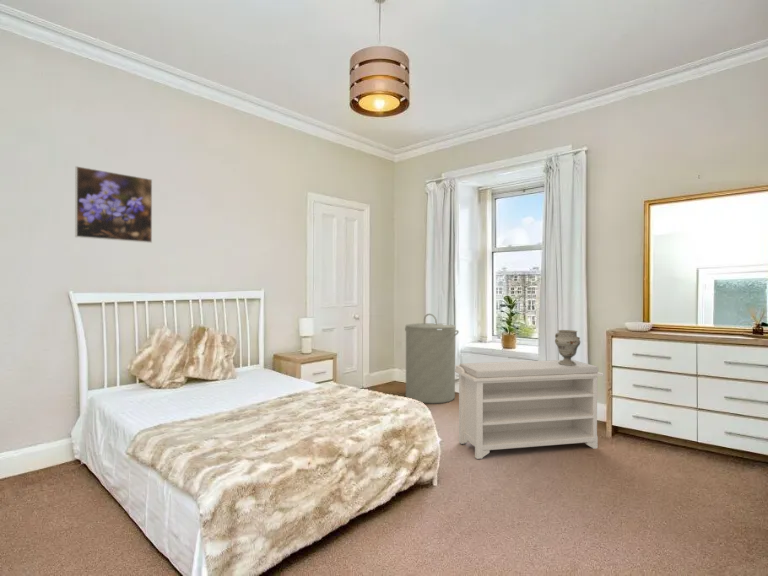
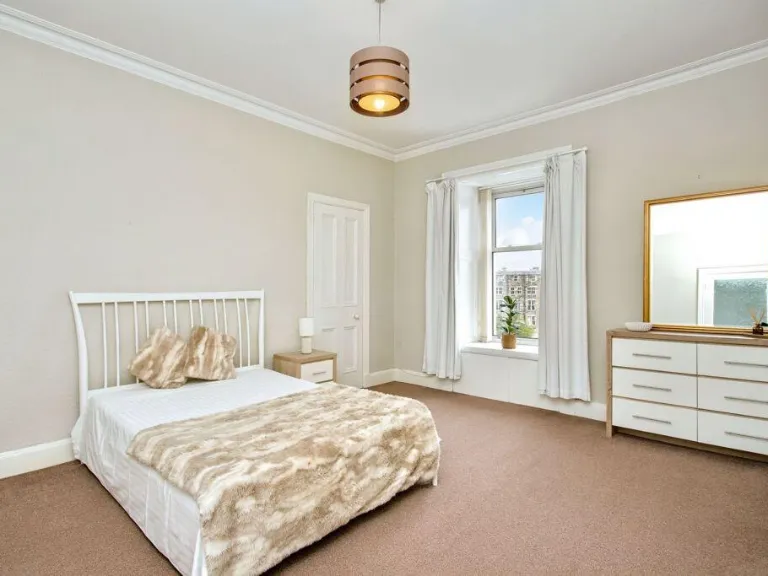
- laundry hamper (430, 355)
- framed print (115, 206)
- decorative vase (567, 347)
- bench (527, 404)
